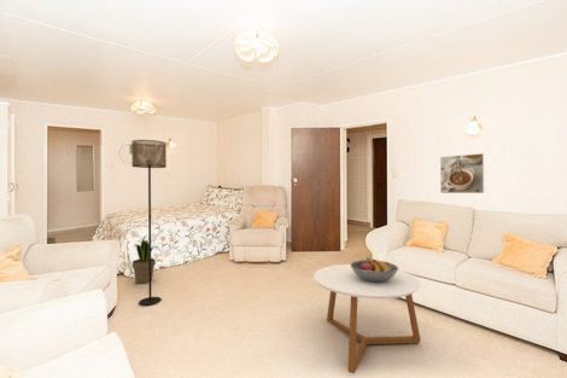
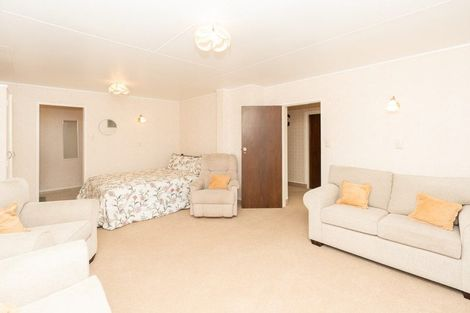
- potted plant (145, 260)
- coffee table (356, 310)
- fruit bowl (373, 269)
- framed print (461, 174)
- floor lamp (150, 221)
